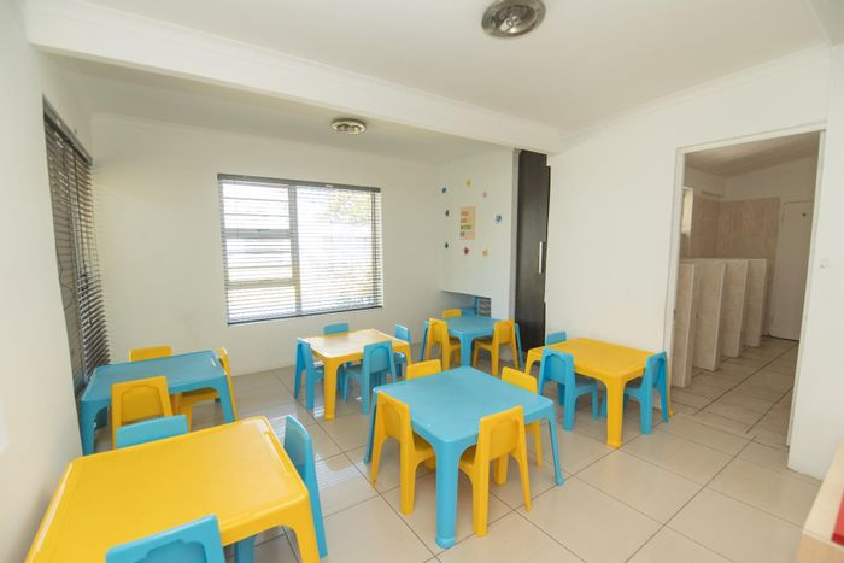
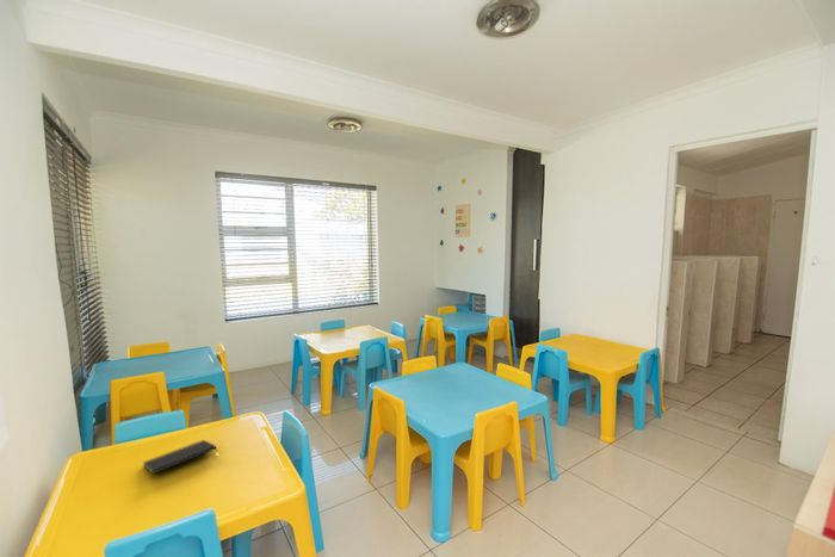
+ notepad (180, 454)
